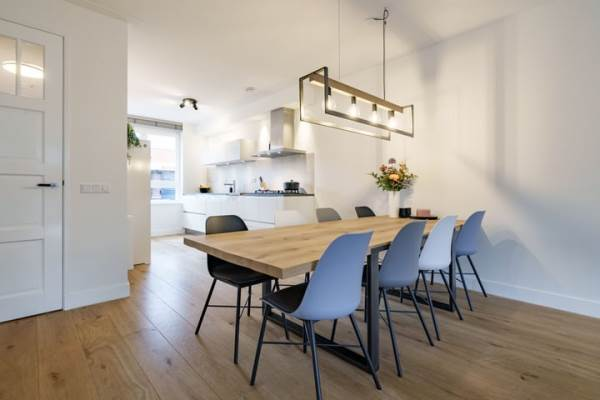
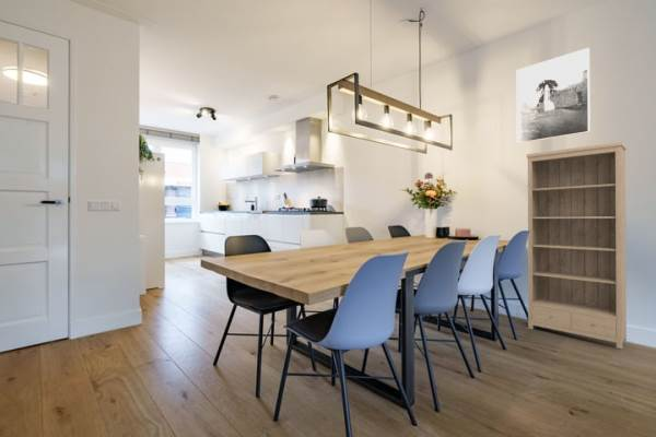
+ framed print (550, 98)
+ bookshelf (574, 241)
